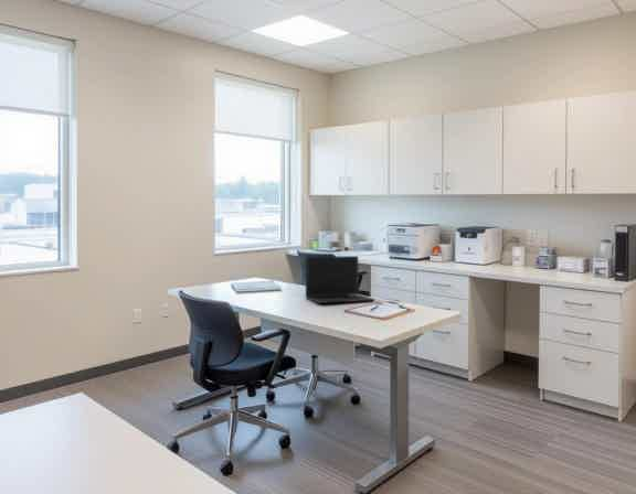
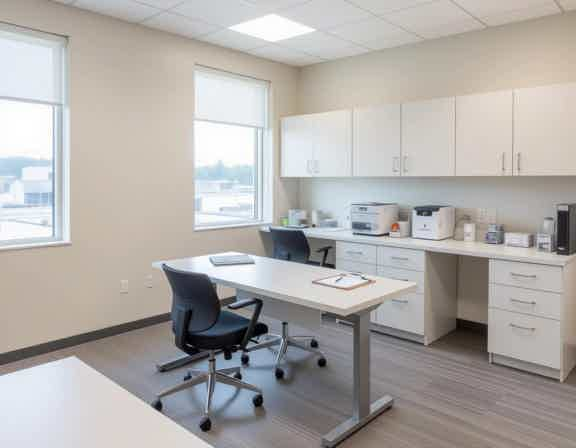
- laptop (339, 278)
